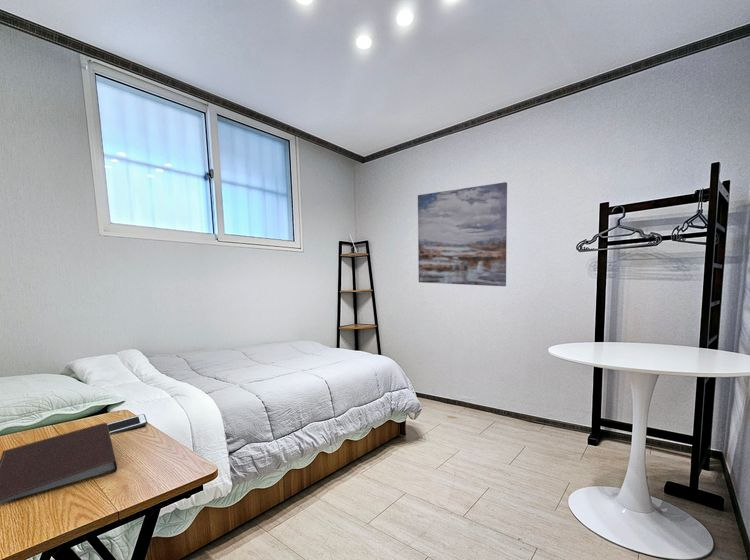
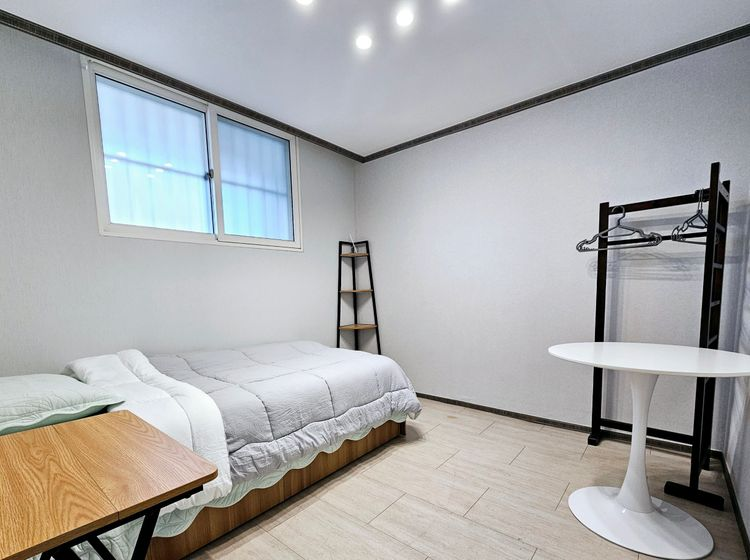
- notebook (58, 461)
- cell phone (118, 426)
- wall art (458, 237)
